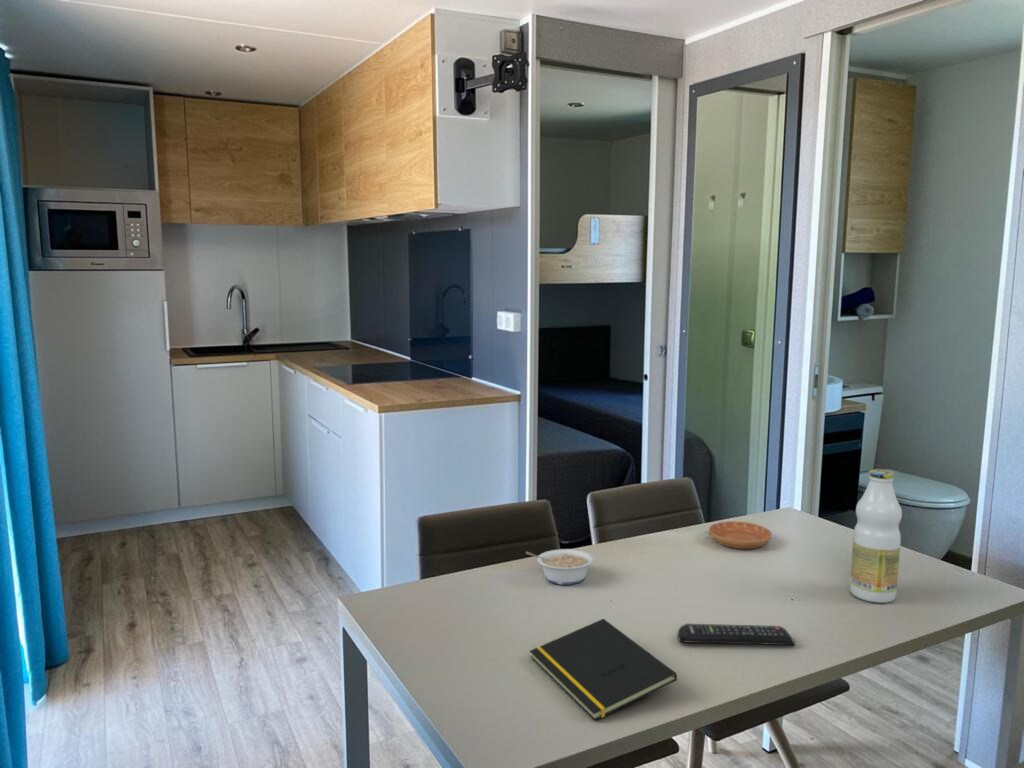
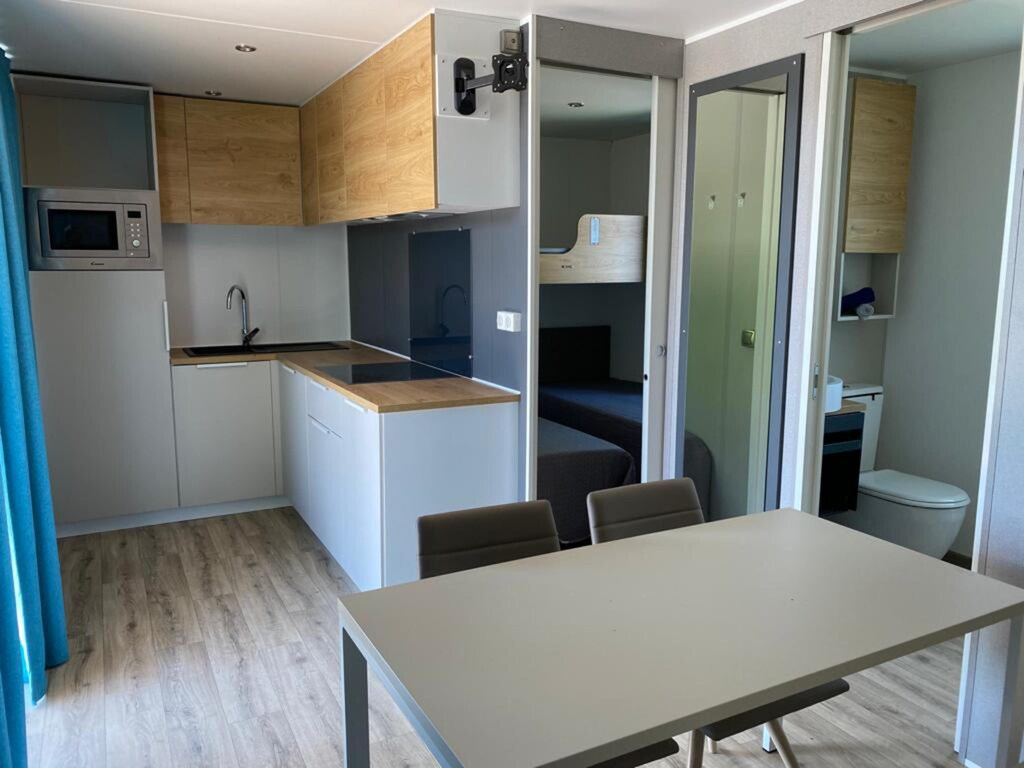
- notepad (599, 664)
- saucer (739, 535)
- remote control (735, 635)
- bottle (877, 534)
- legume (563, 566)
